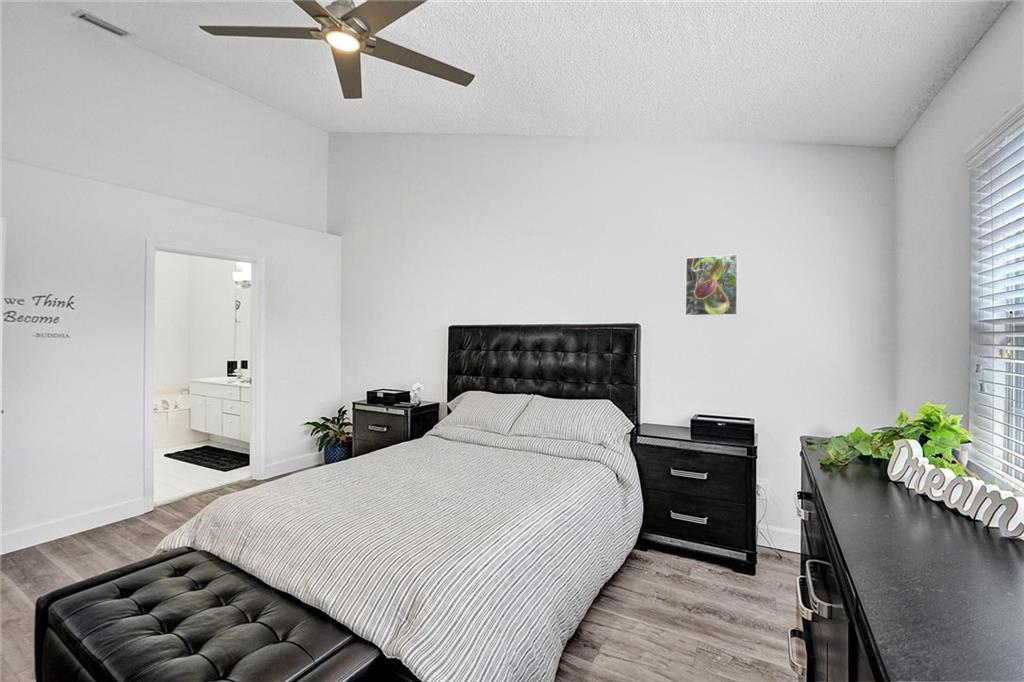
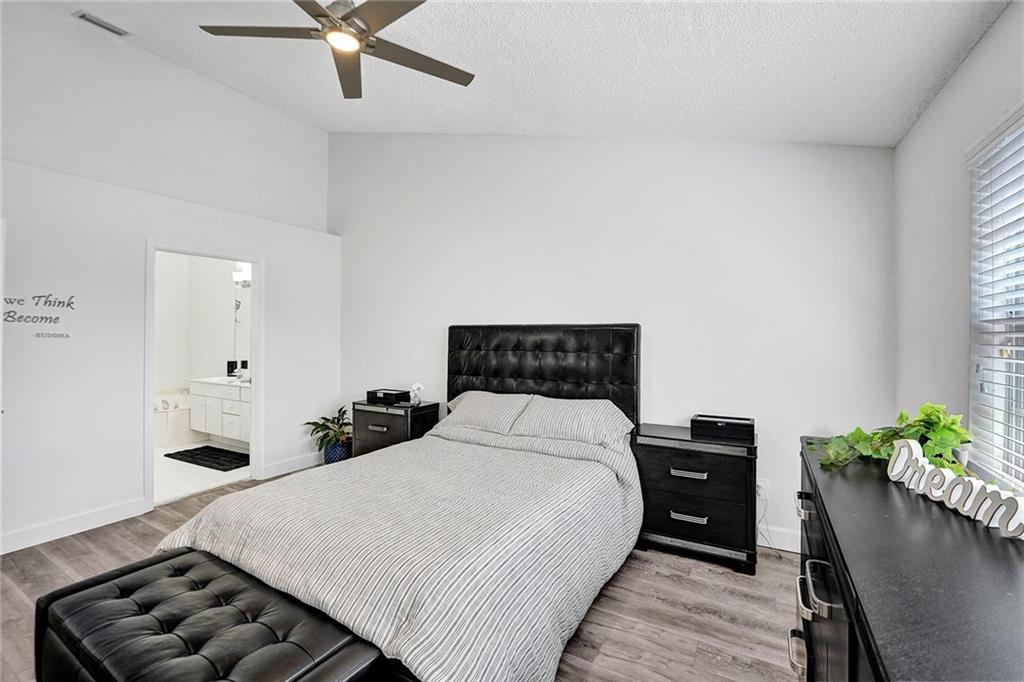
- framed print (711, 285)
